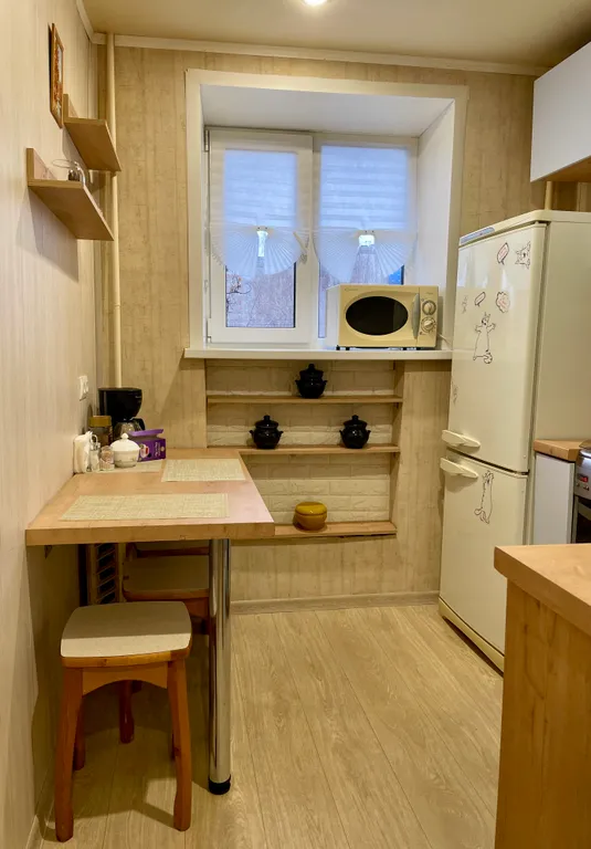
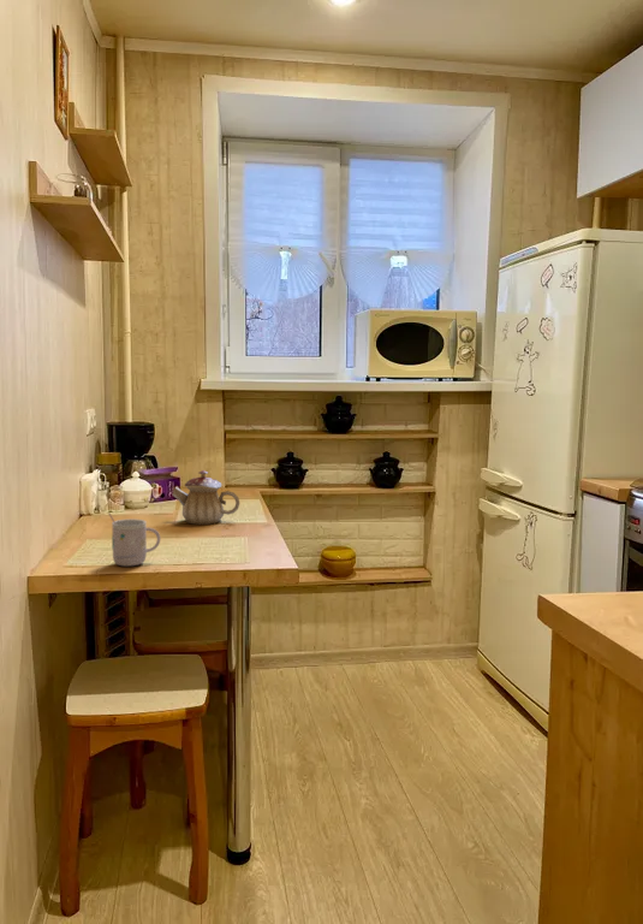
+ mug (135, 537)
+ teapot (206, 496)
